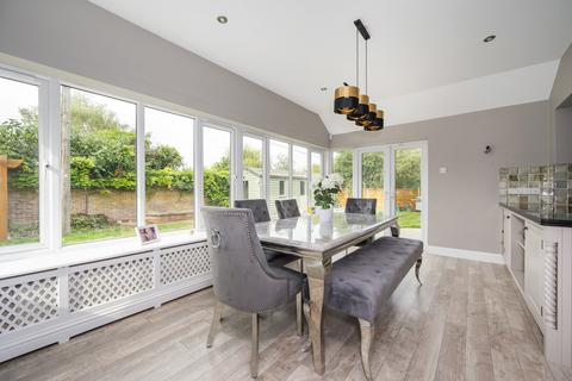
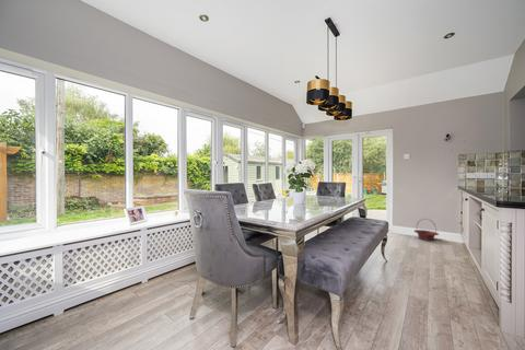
+ basket (425, 231)
